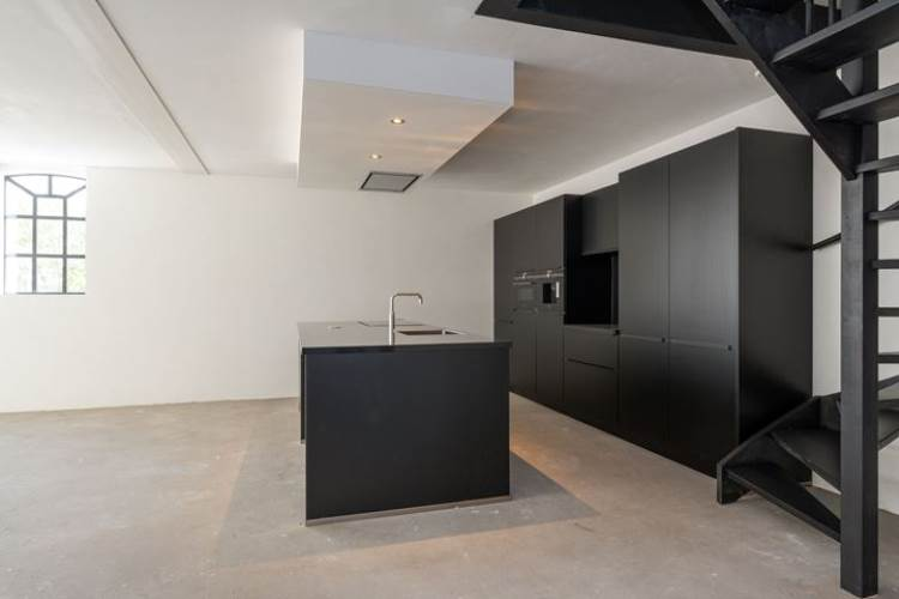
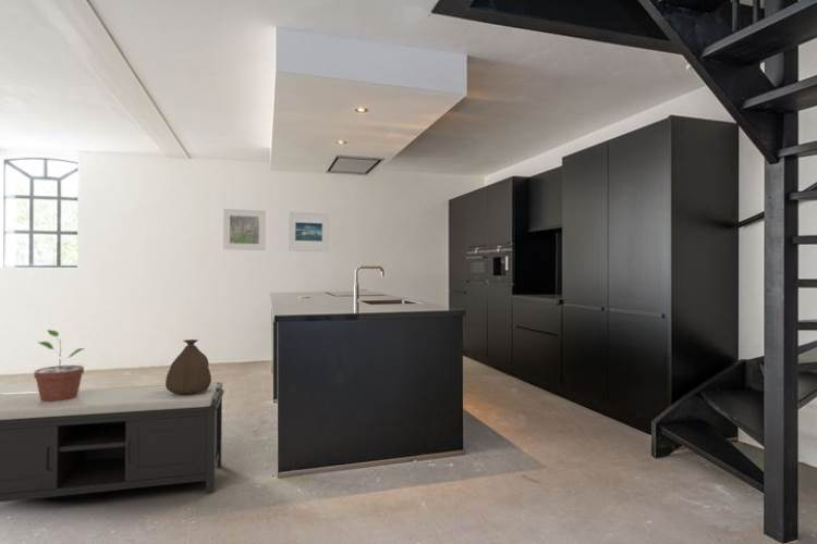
+ bench (105, 443)
+ bag (191, 364)
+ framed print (244, 230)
+ potted plant (59, 366)
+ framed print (308, 232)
